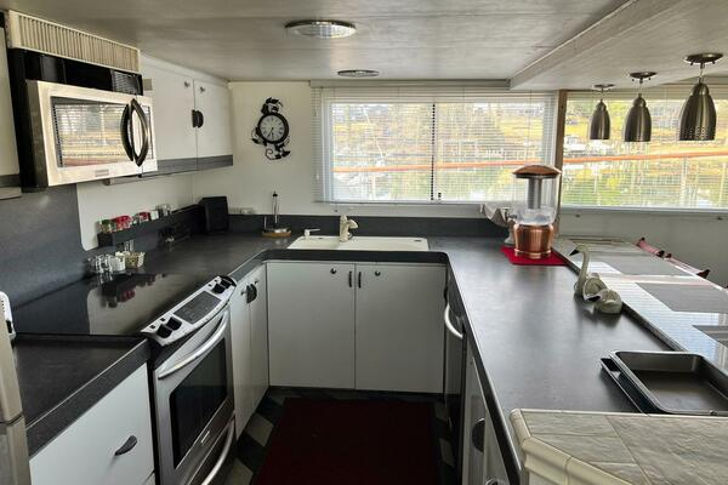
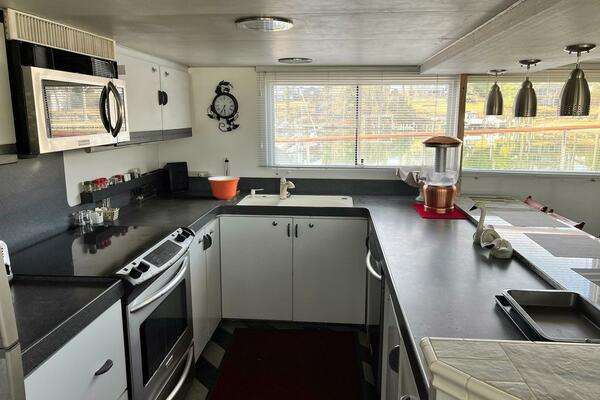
+ mixing bowl (224, 188)
